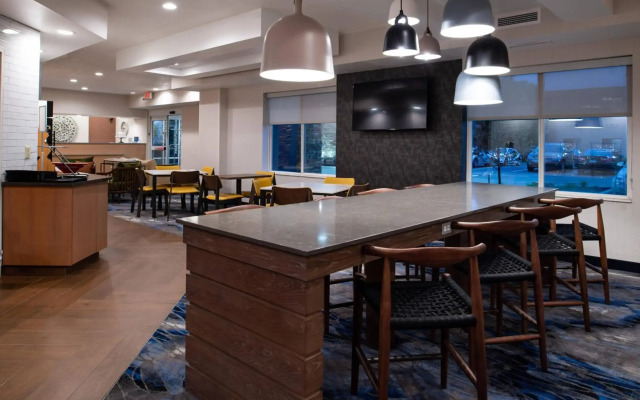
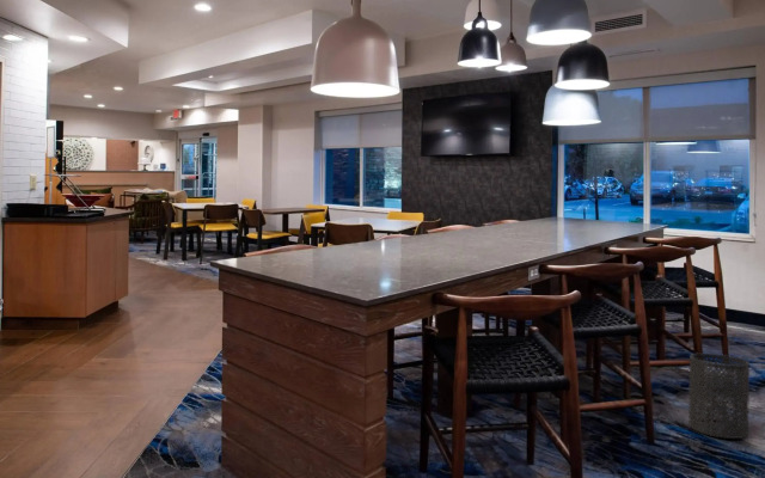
+ trash can (718, 393)
